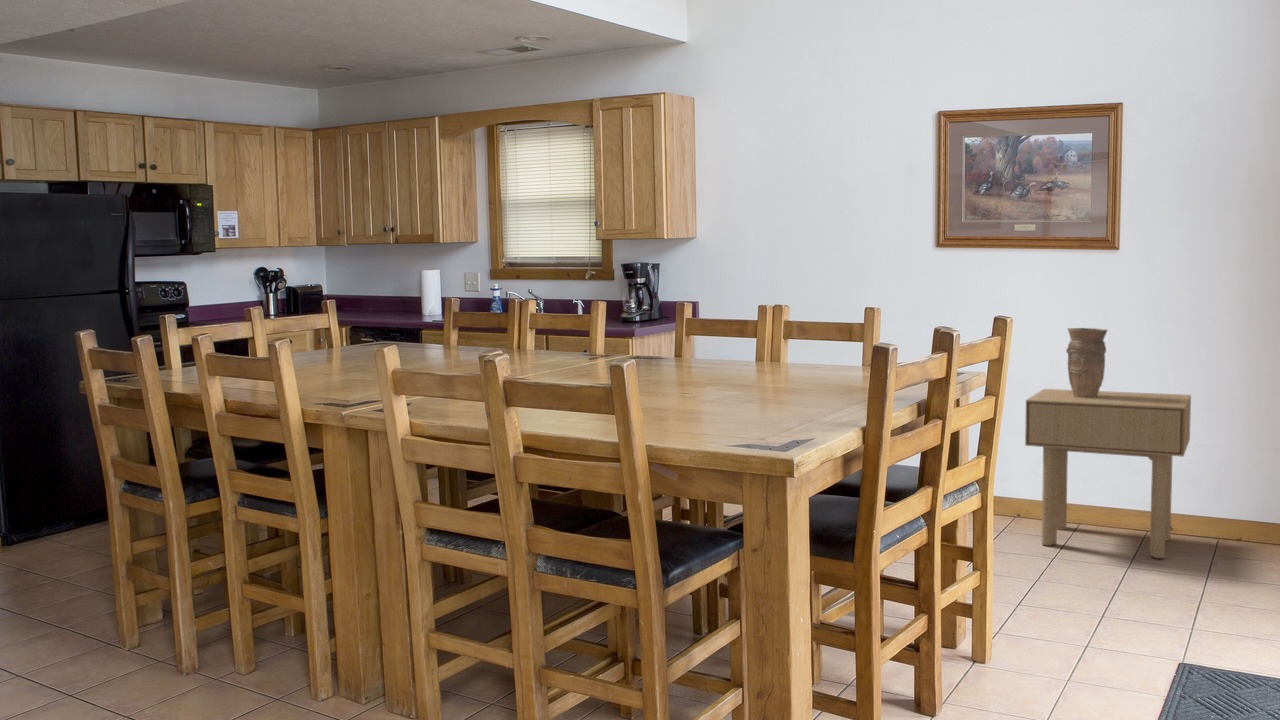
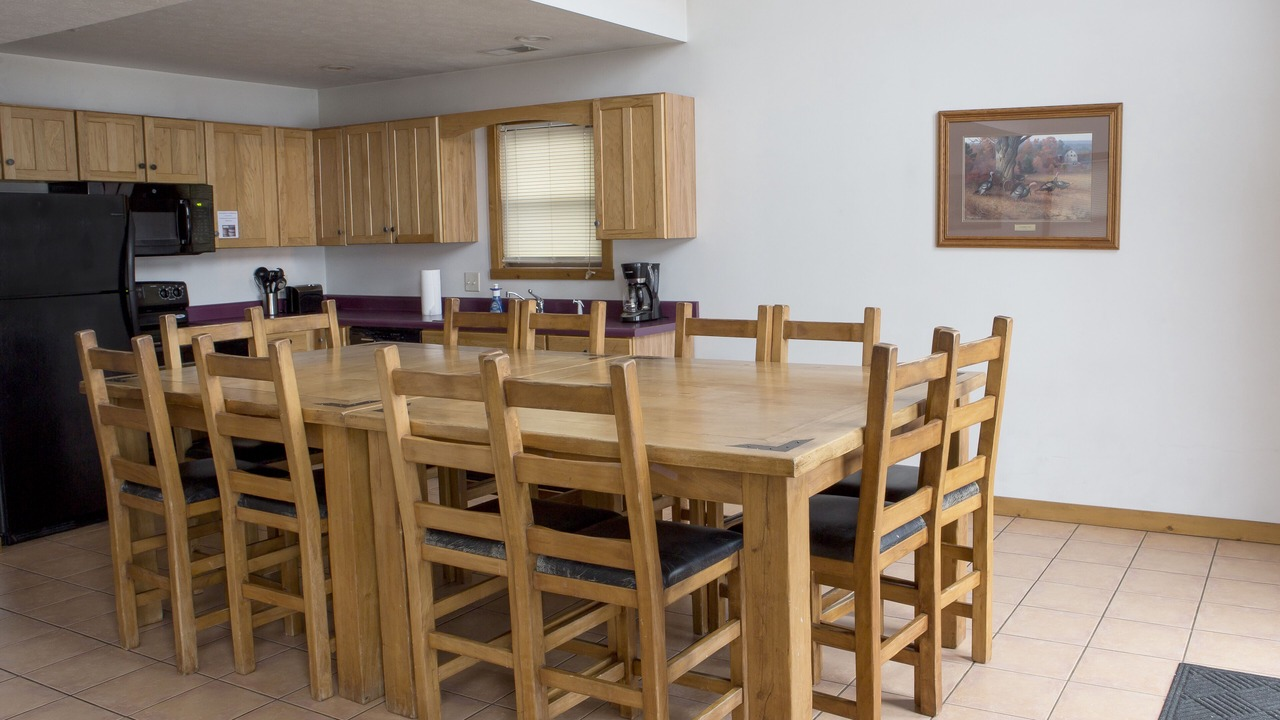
- vase (1086, 361)
- side table (1111, 454)
